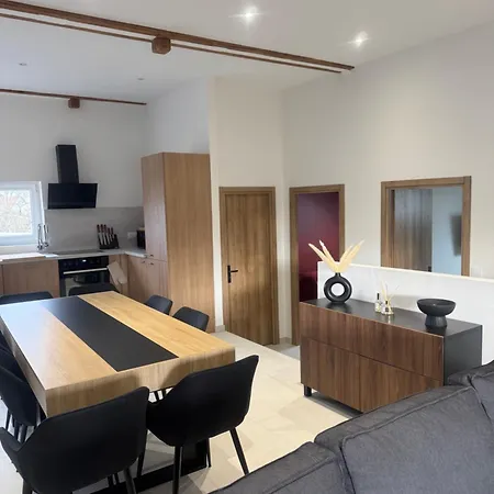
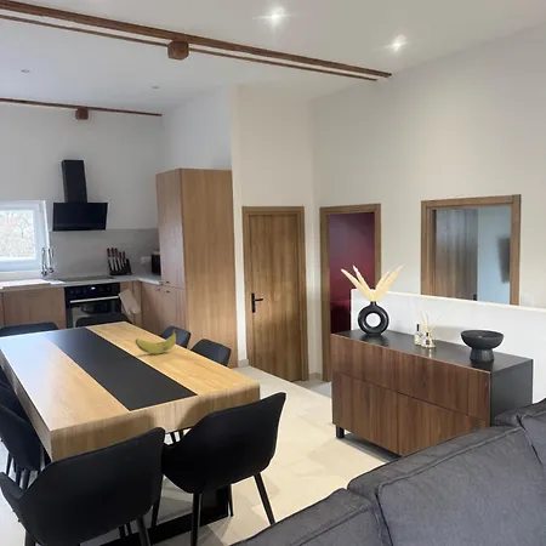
+ banana (157, 343)
